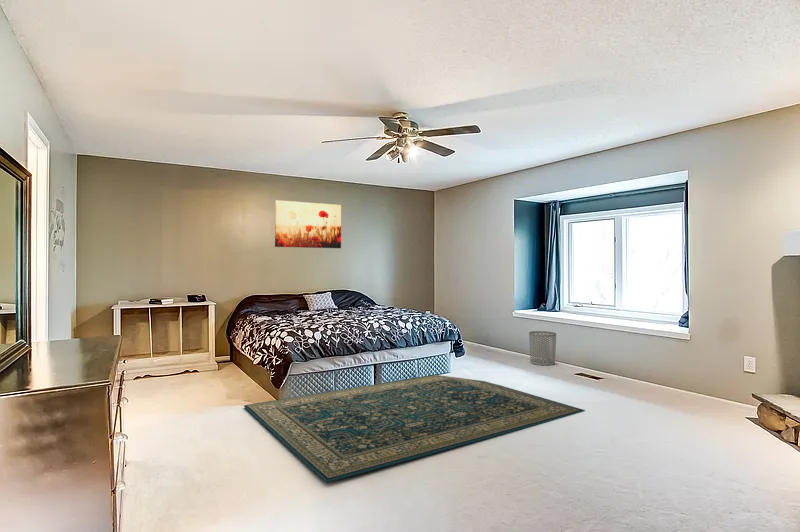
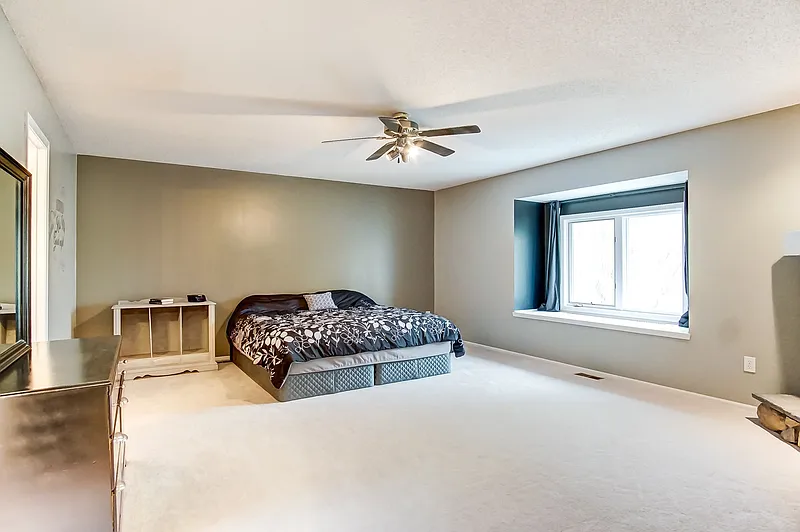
- wall art (309, 225)
- waste bin (542, 348)
- rug (412, 408)
